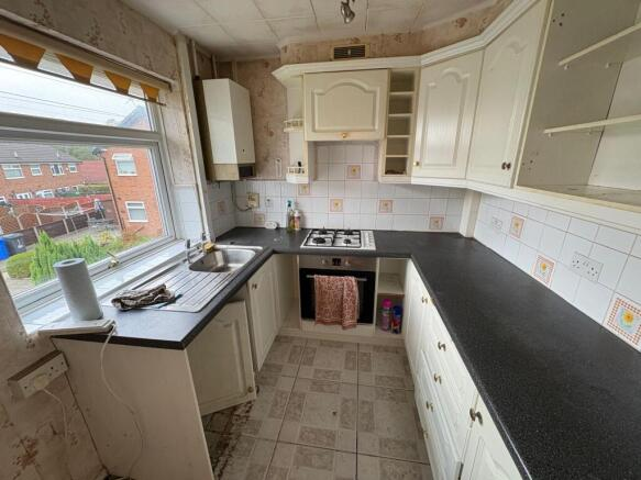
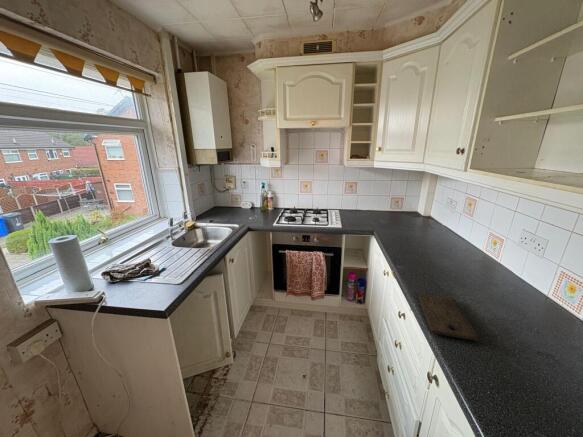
+ cutting board (443, 314)
